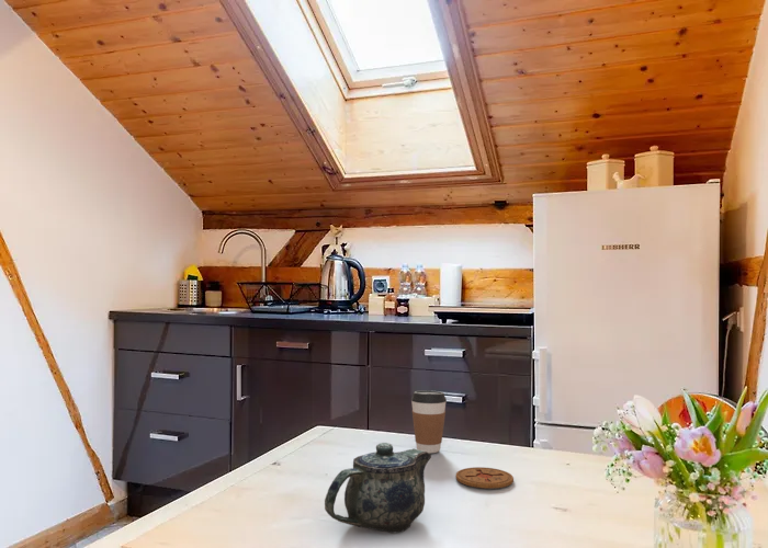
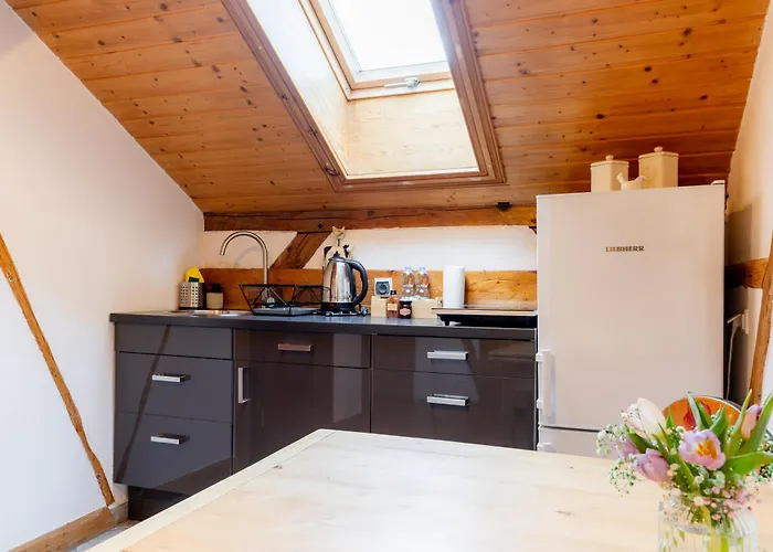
- coffee cup (428, 421)
- coaster (484, 477)
- chinaware (381, 483)
